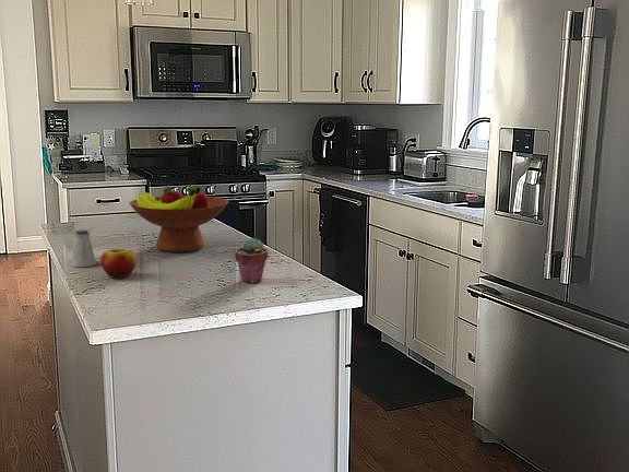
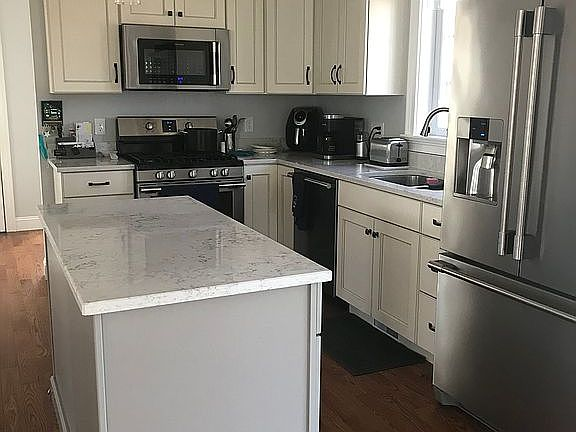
- fruit bowl (179, 215)
- potted succulent (251, 259)
- saltshaker (82, 247)
- apple (118, 262)
